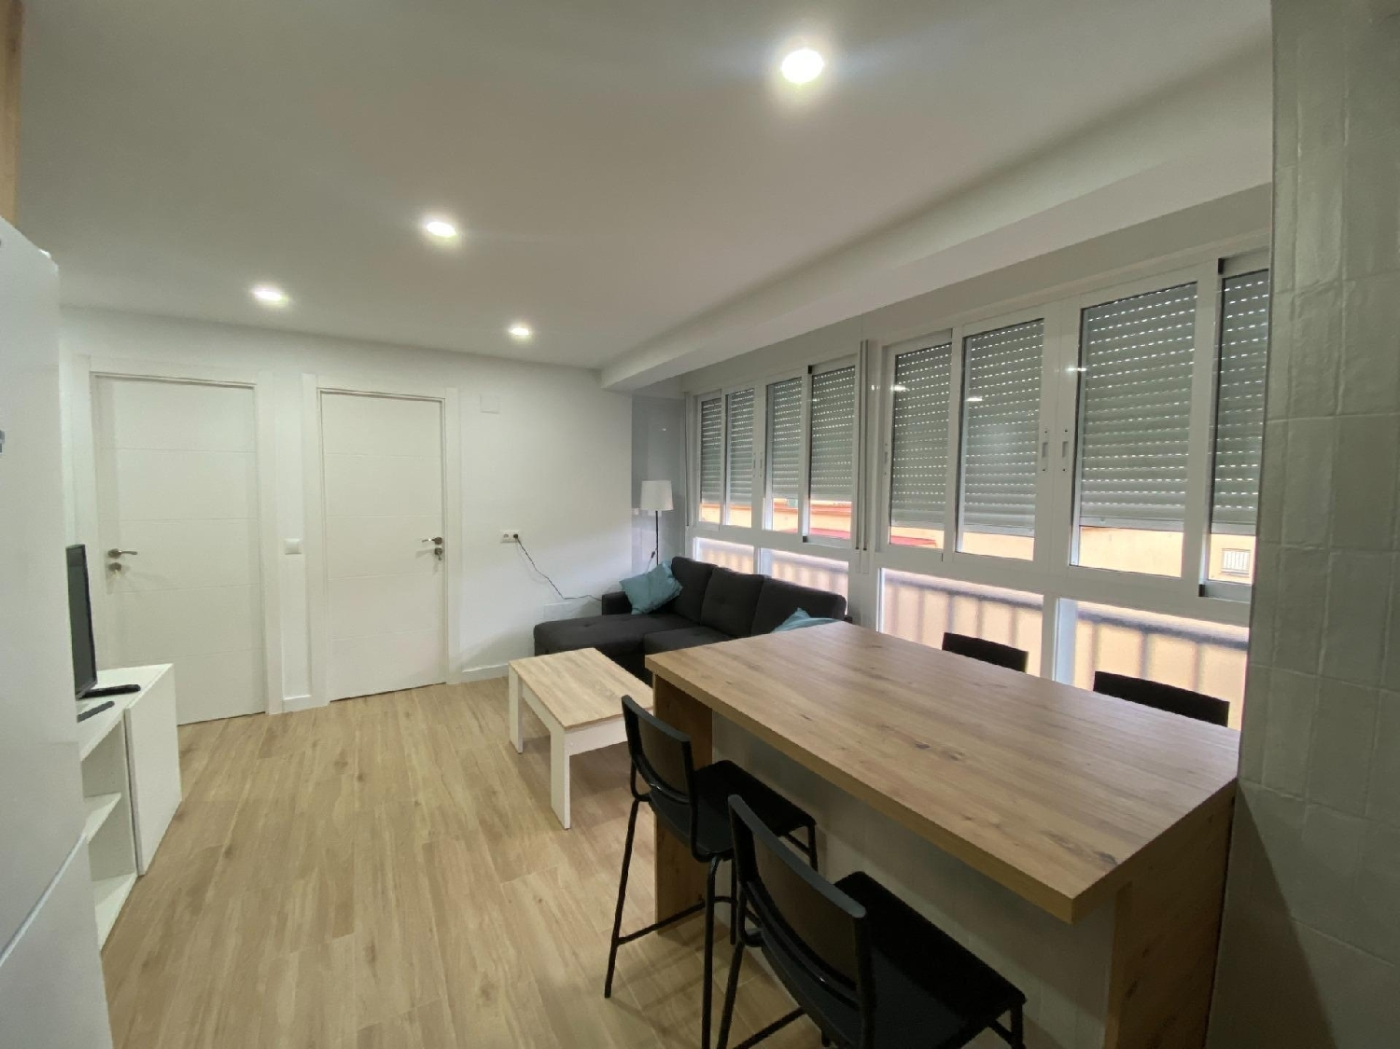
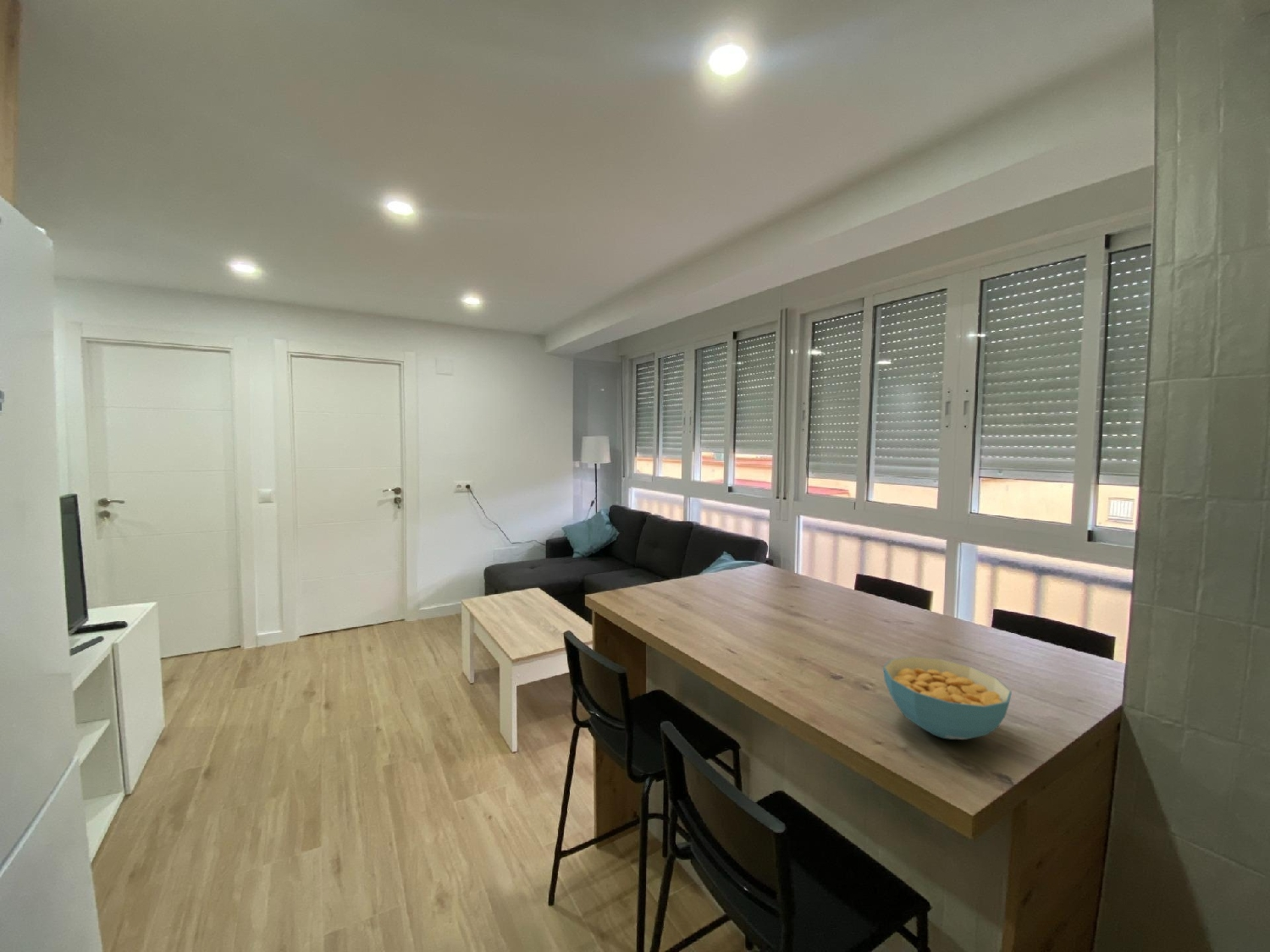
+ cereal bowl (942, 704)
